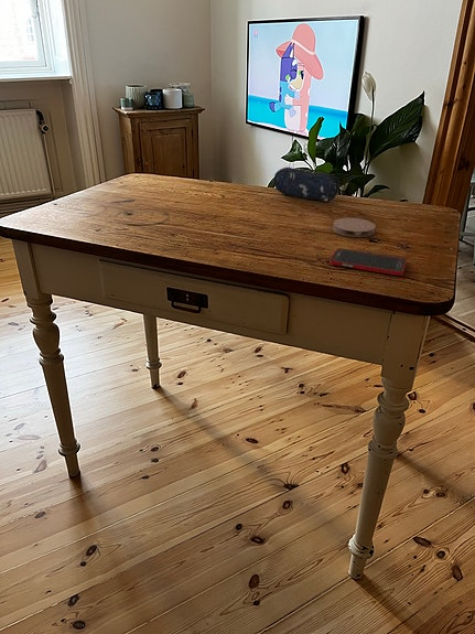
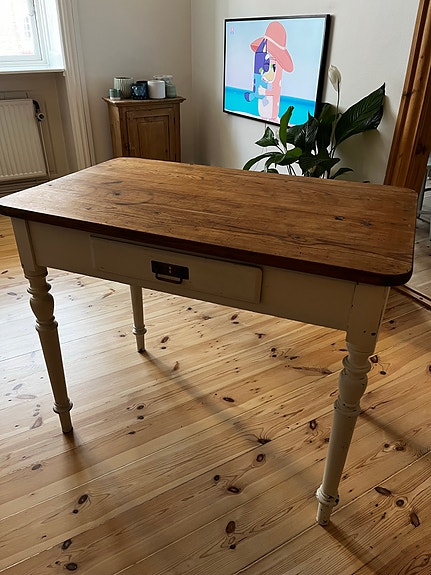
- coaster (353, 227)
- cell phone (367, 261)
- pencil case (305, 184)
